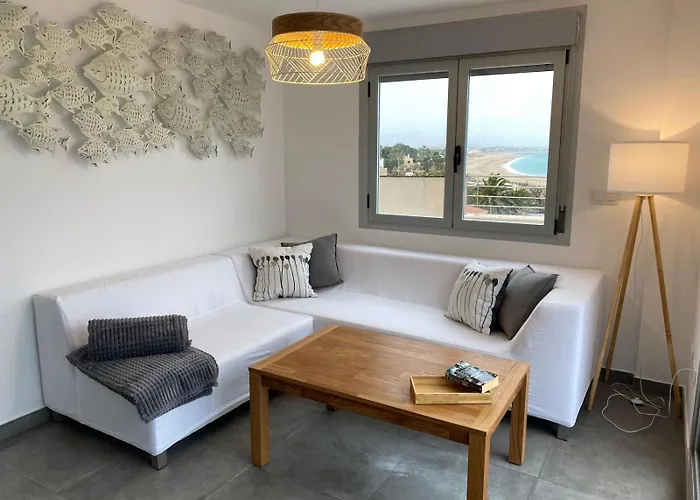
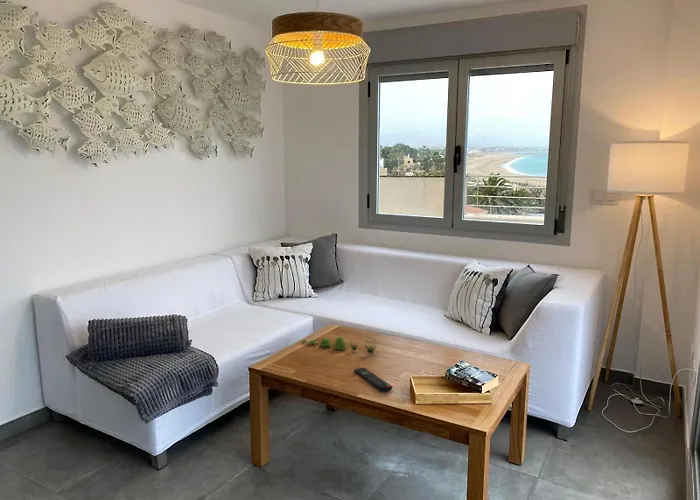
+ plant (339, 342)
+ remote control (372, 379)
